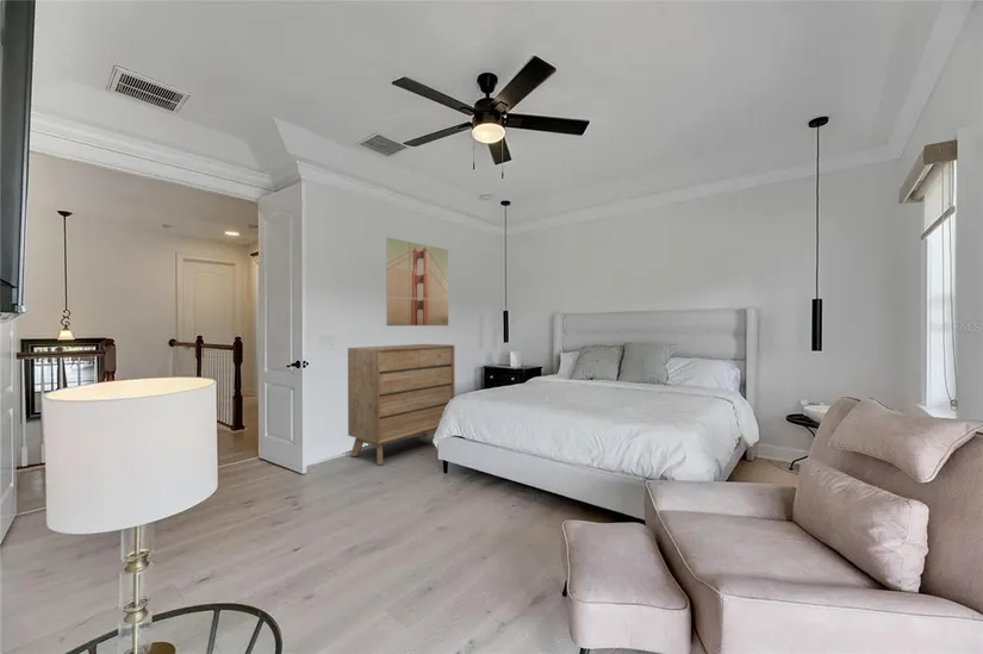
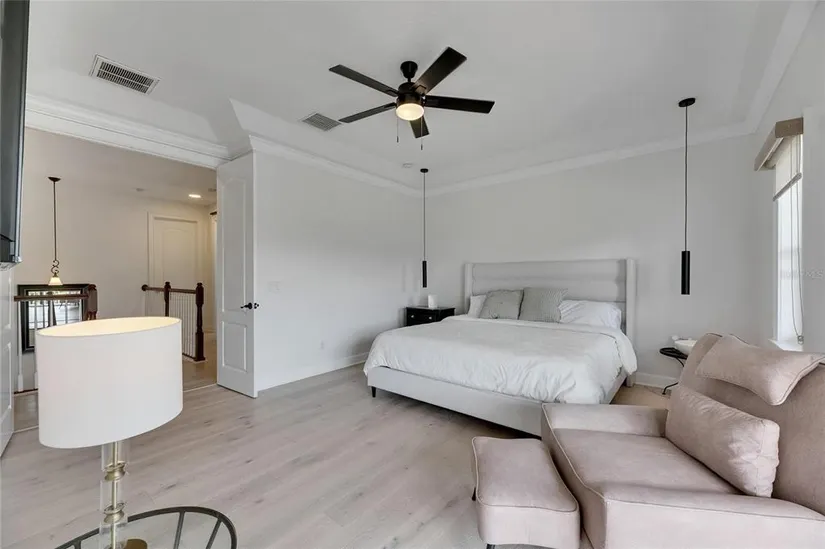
- dresser (404, 397)
- wall art (419, 285)
